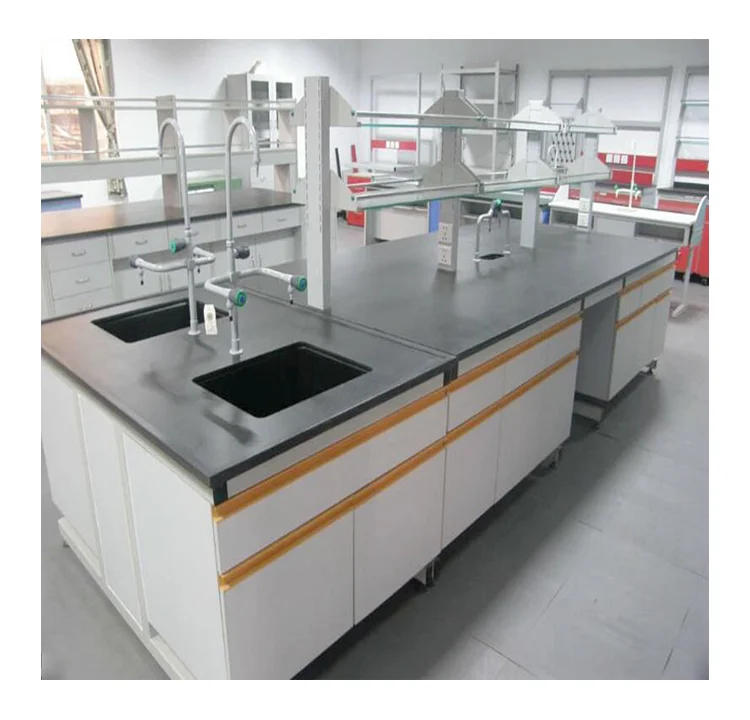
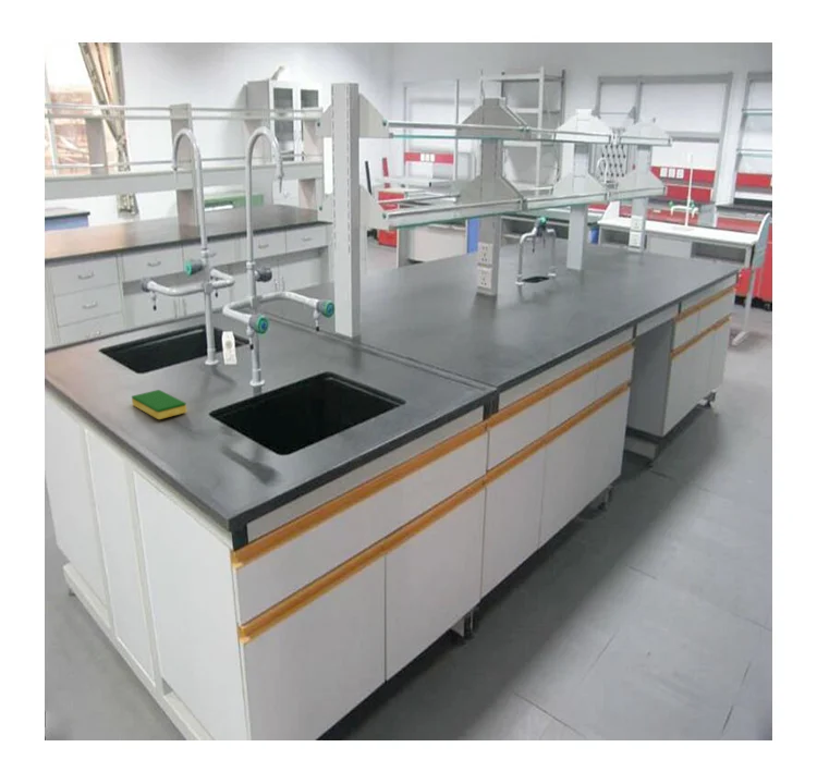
+ dish sponge (158, 404)
